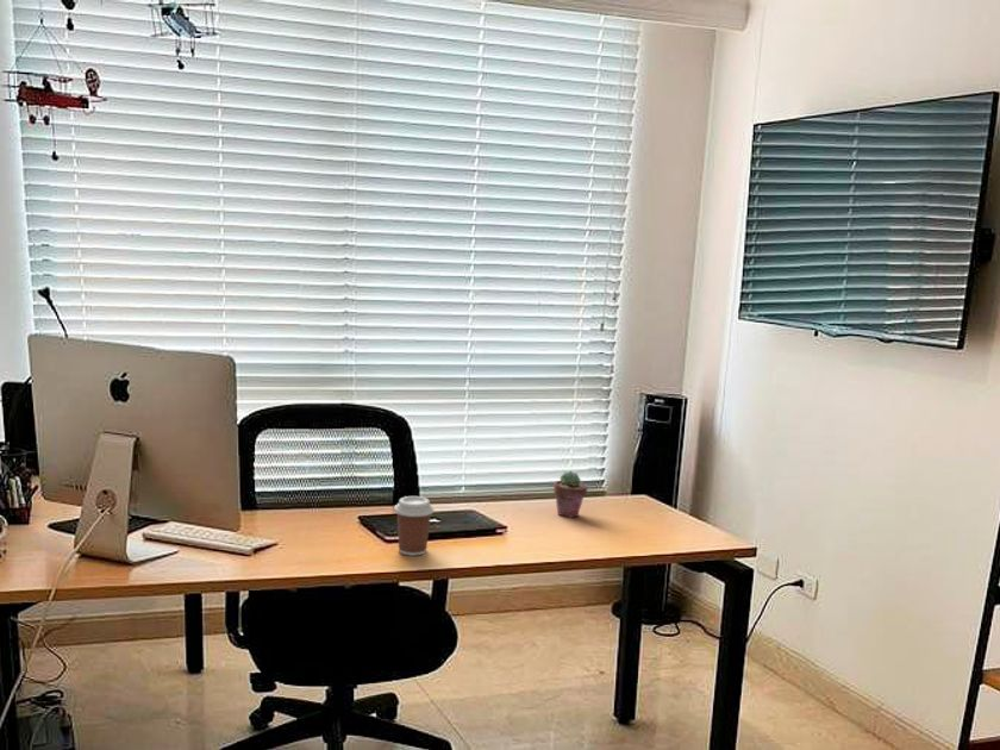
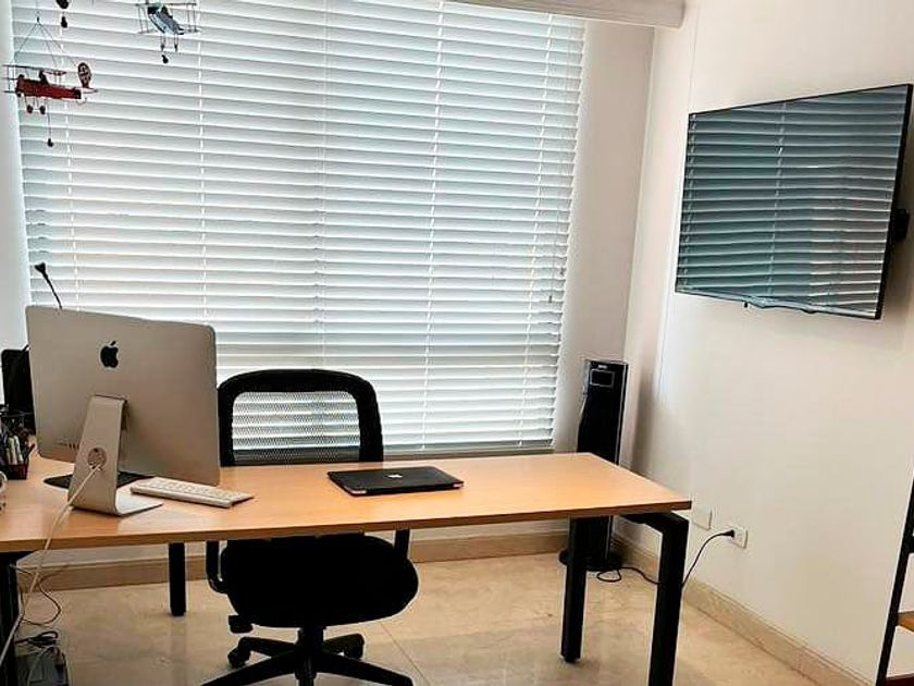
- potted succulent (569, 493)
- coffee cup (413, 525)
